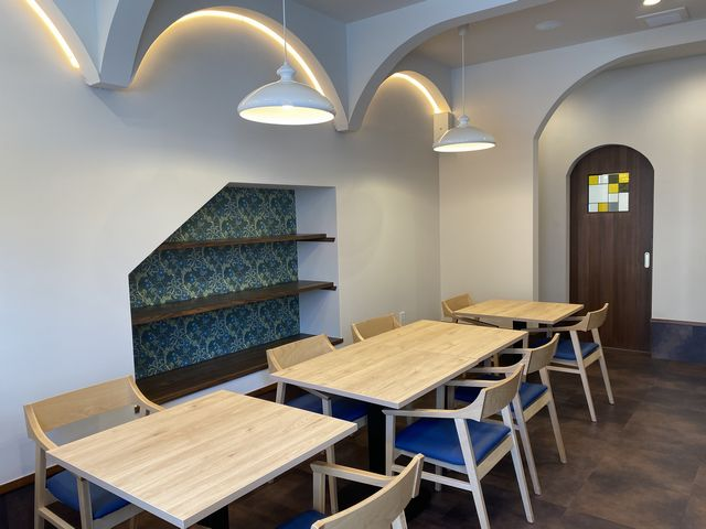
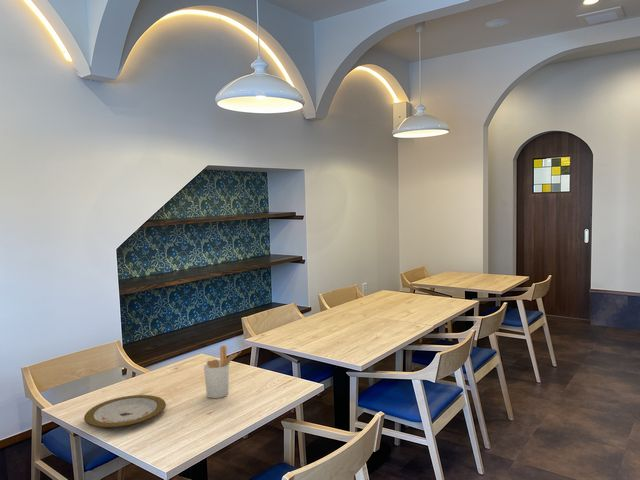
+ utensil holder (222, 372)
+ plate (126, 412)
